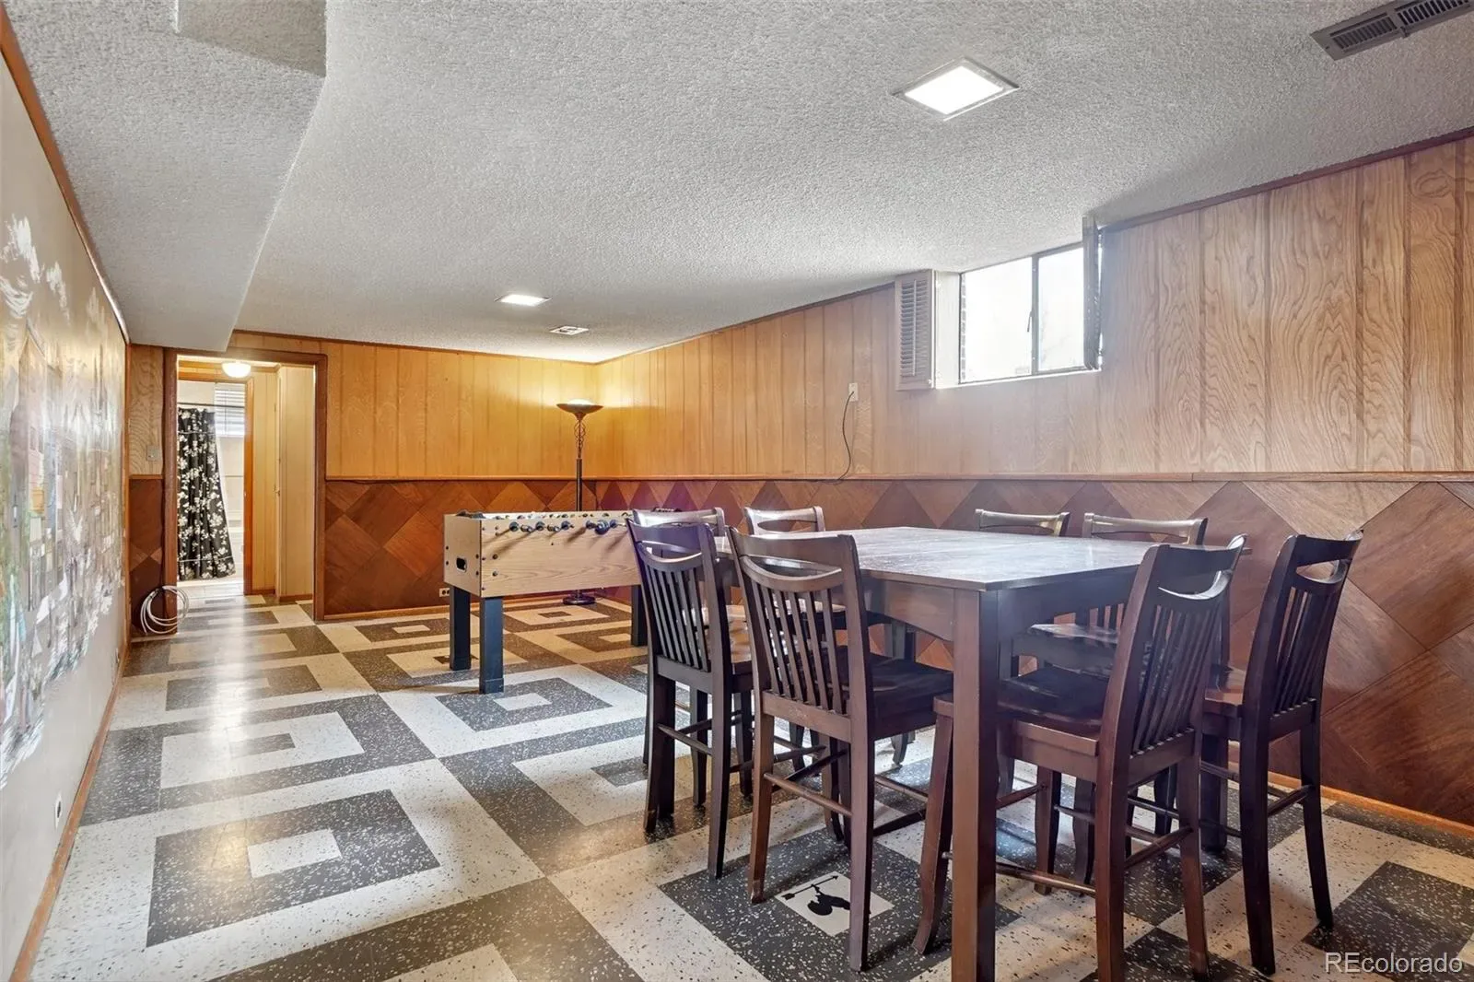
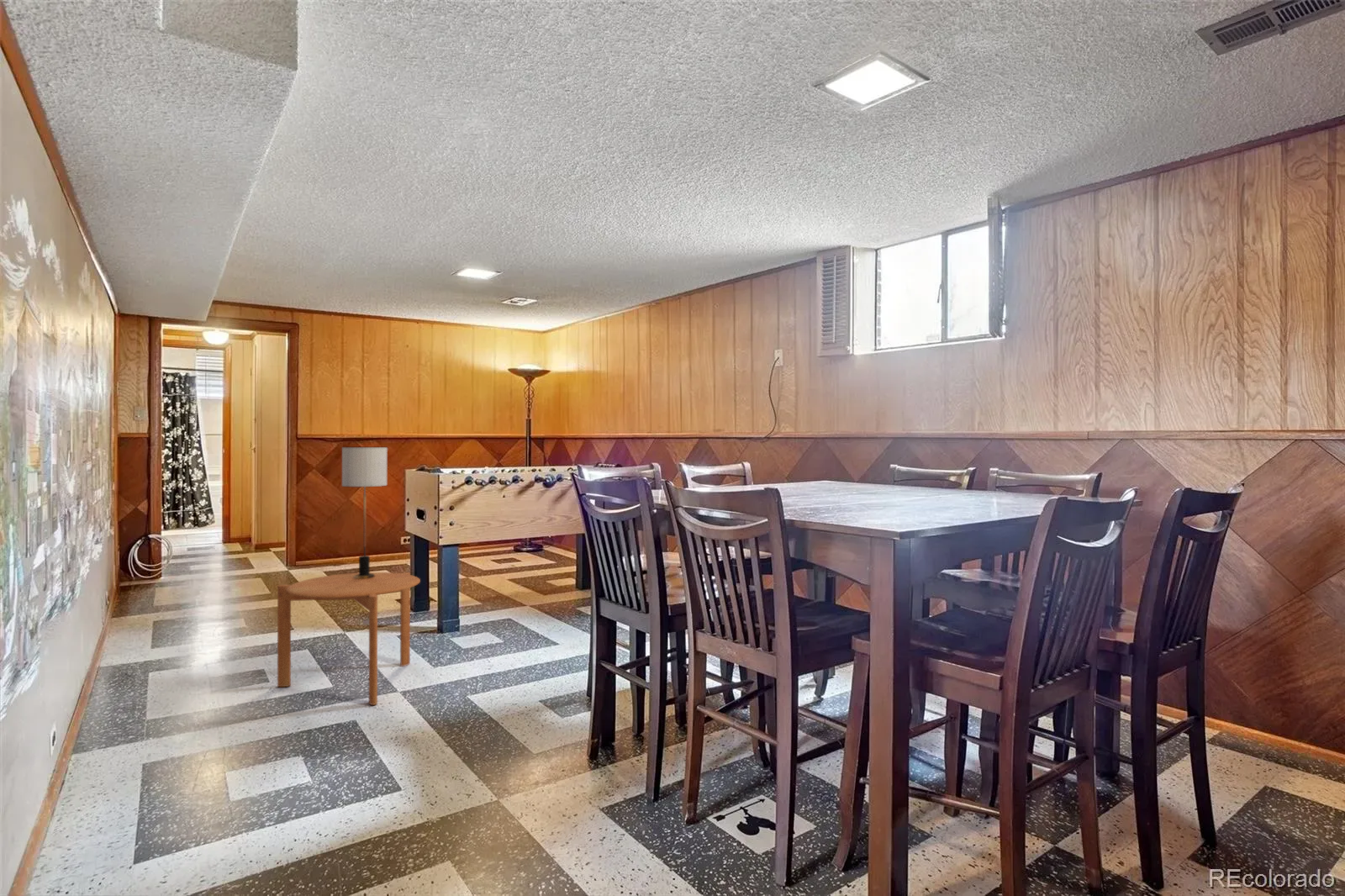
+ side table (369, 634)
+ table lamp (364, 511)
